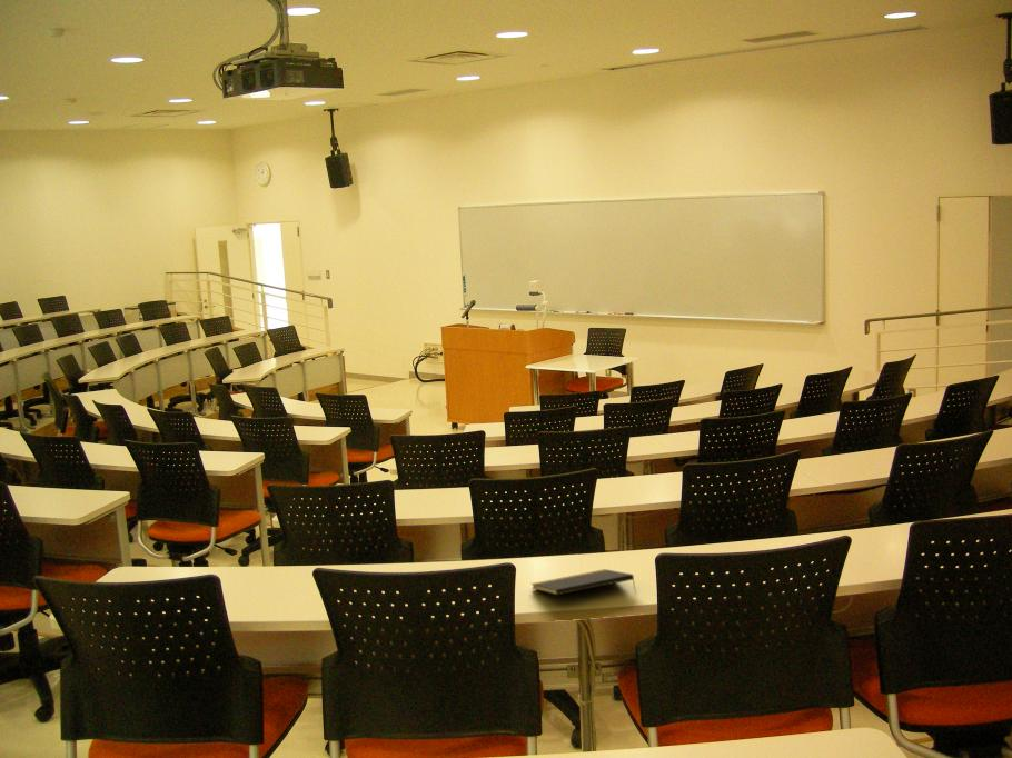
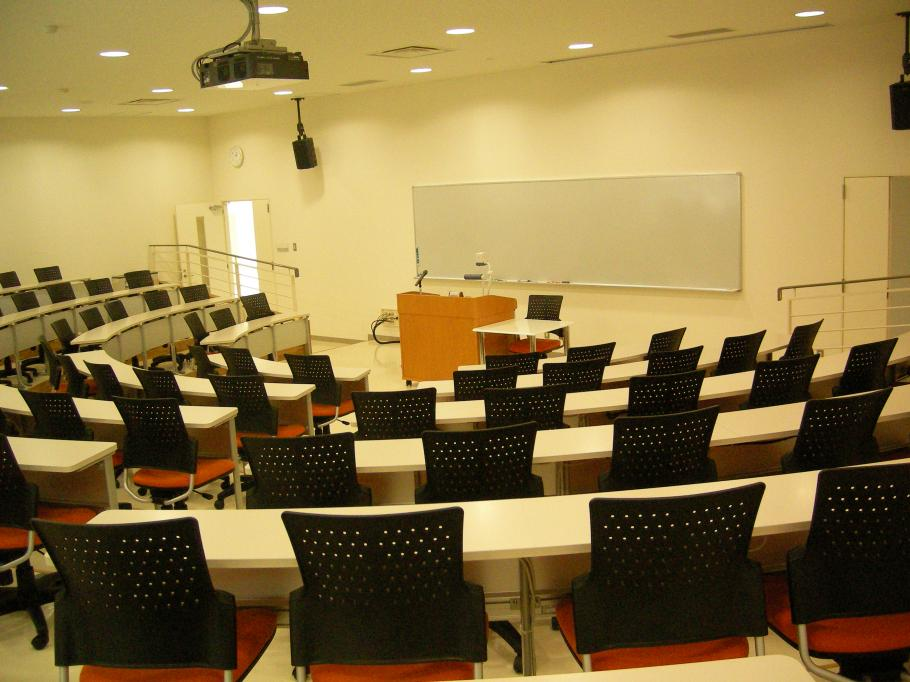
- notepad (582, 581)
